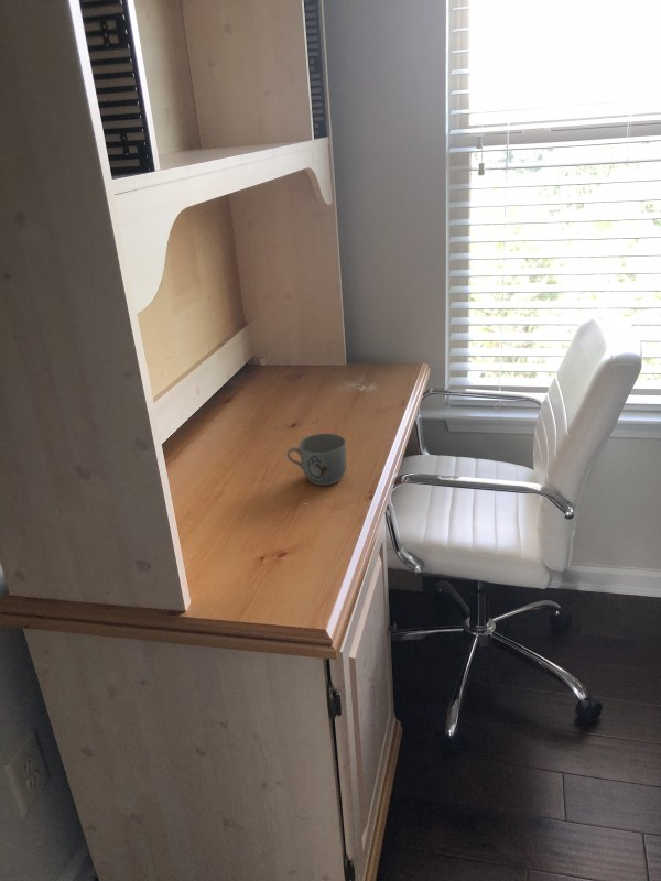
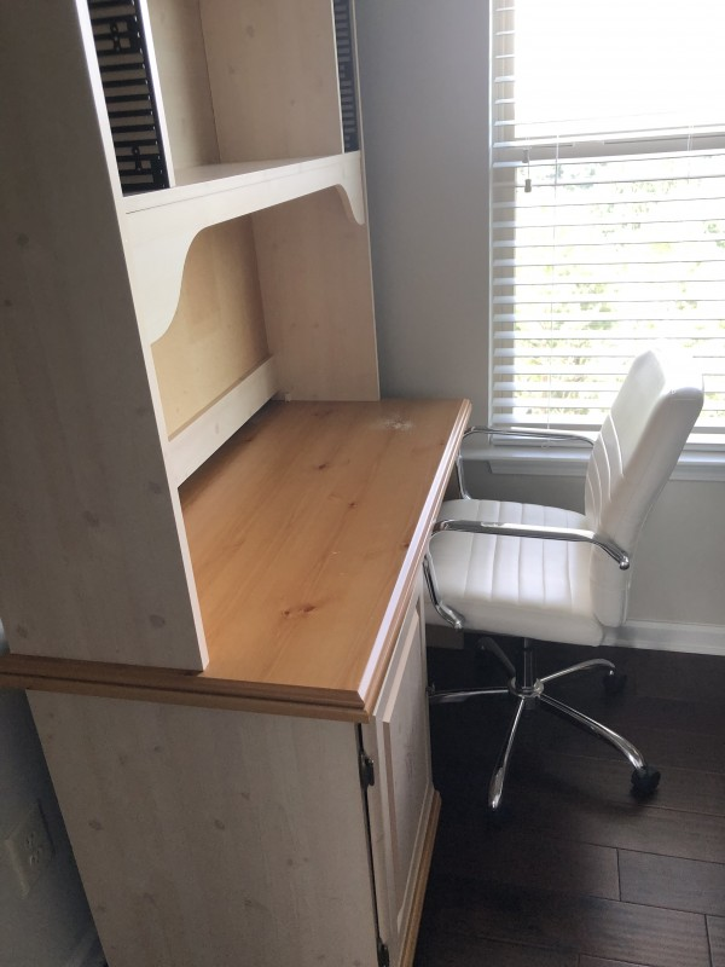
- mug (317, 460)
